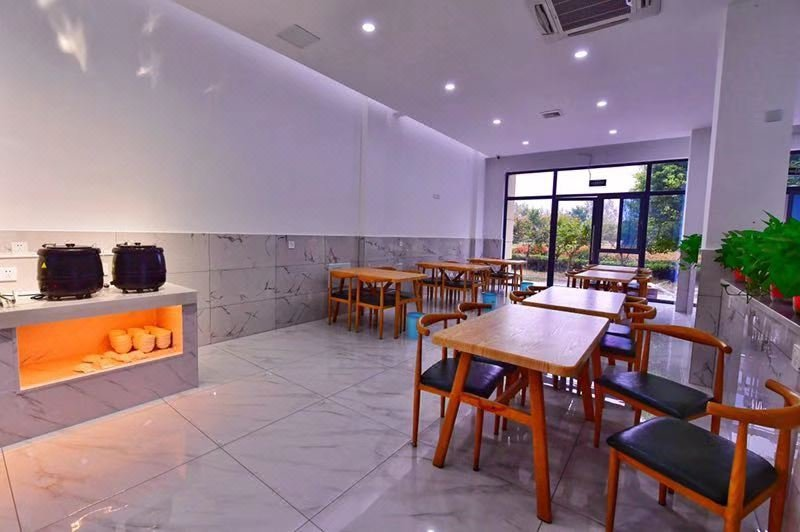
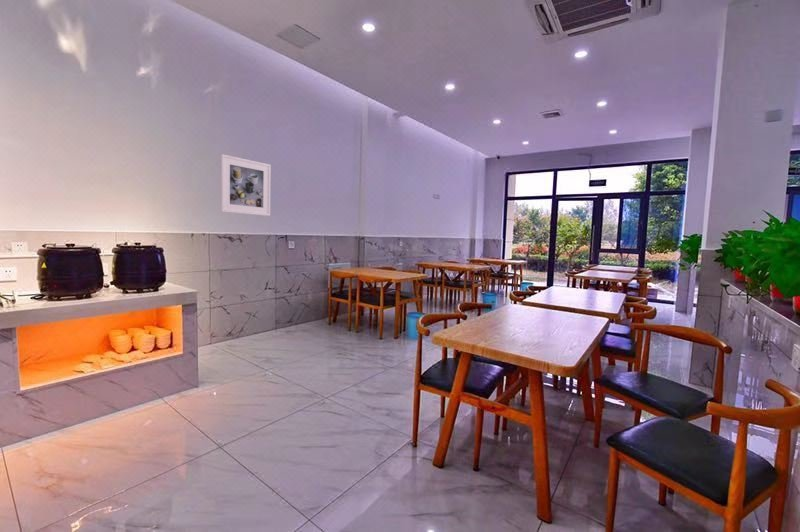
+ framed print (247, 187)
